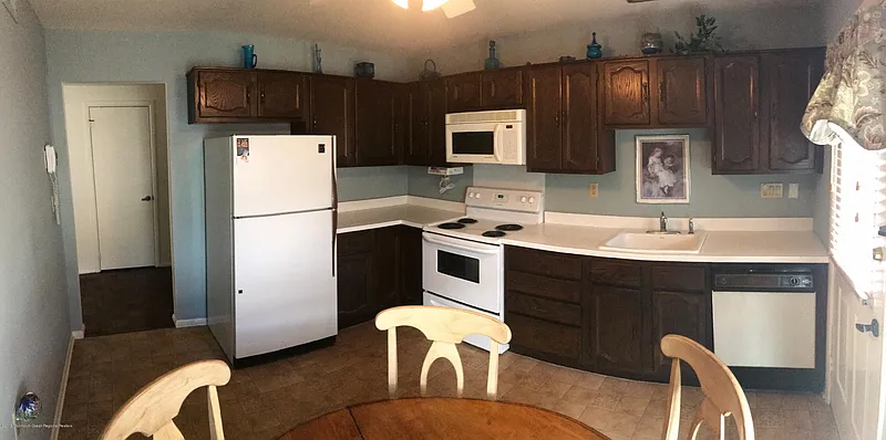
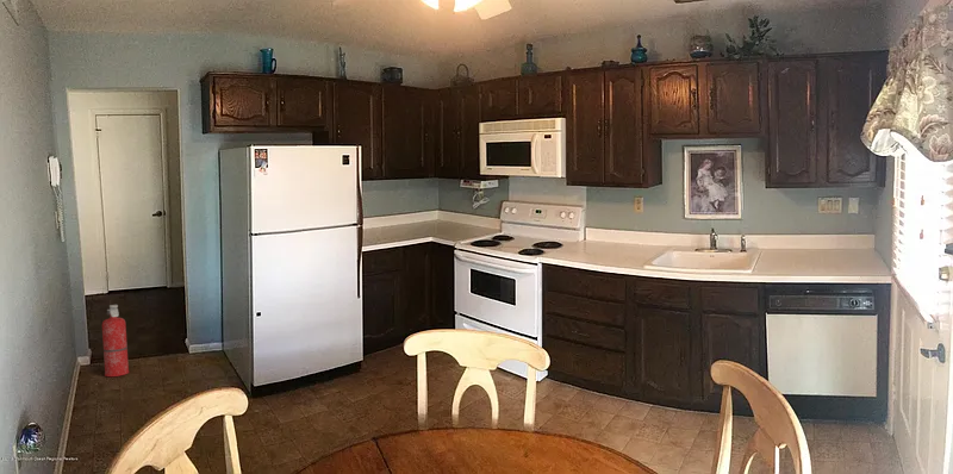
+ fire extinguisher (114, 338)
